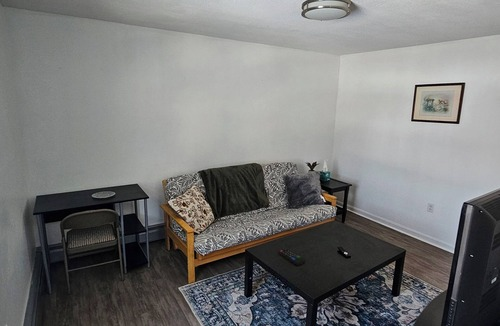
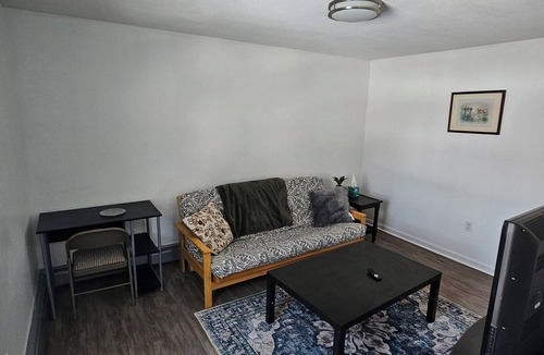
- remote control (291, 256)
